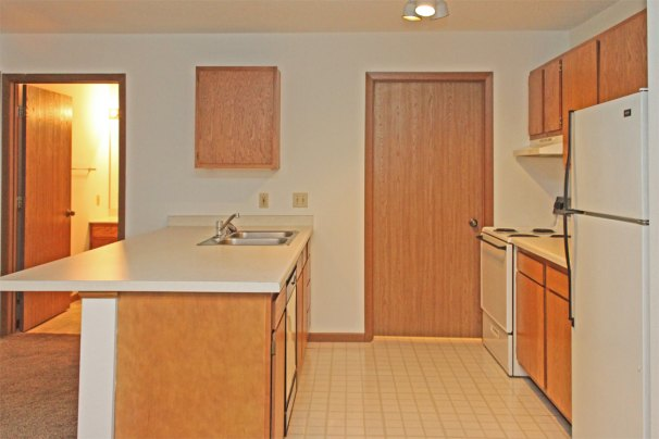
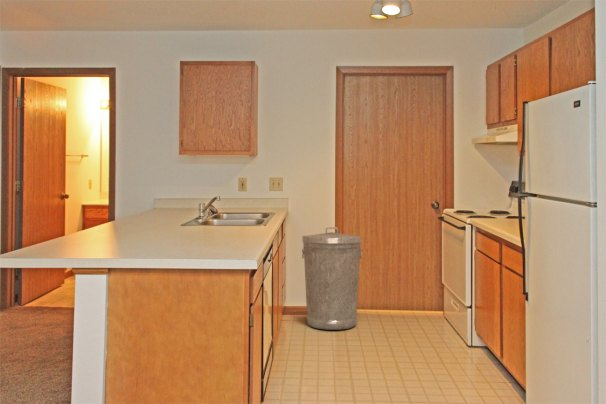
+ trash can (331, 275)
